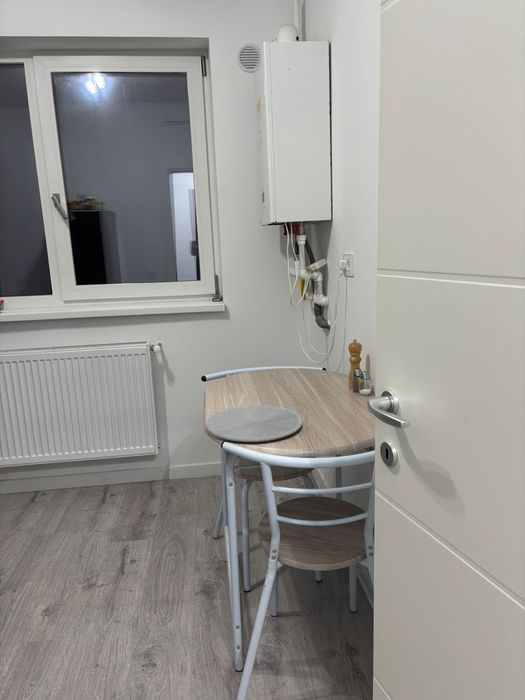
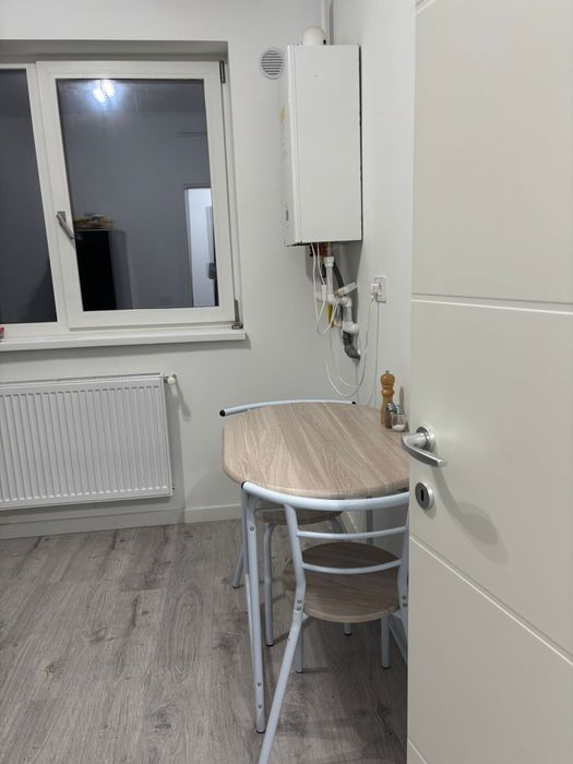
- plate (254, 423)
